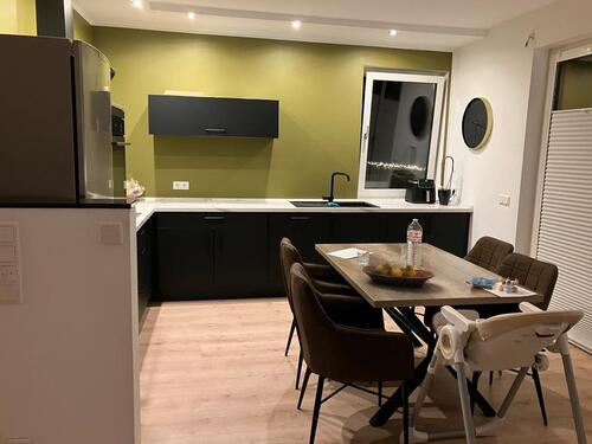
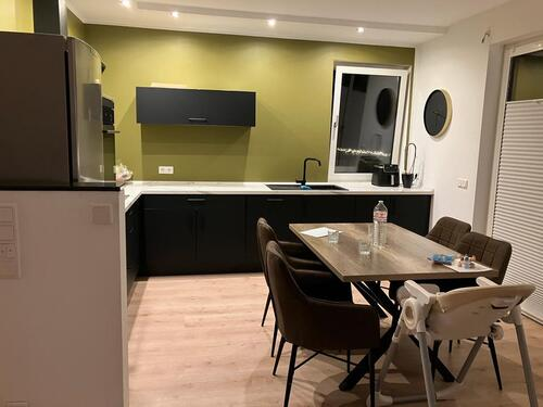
- fruit bowl (398, 272)
